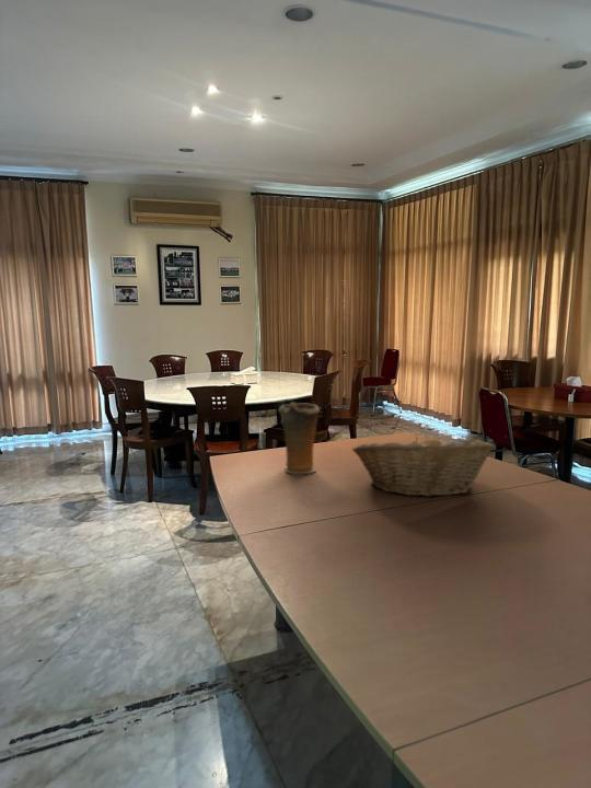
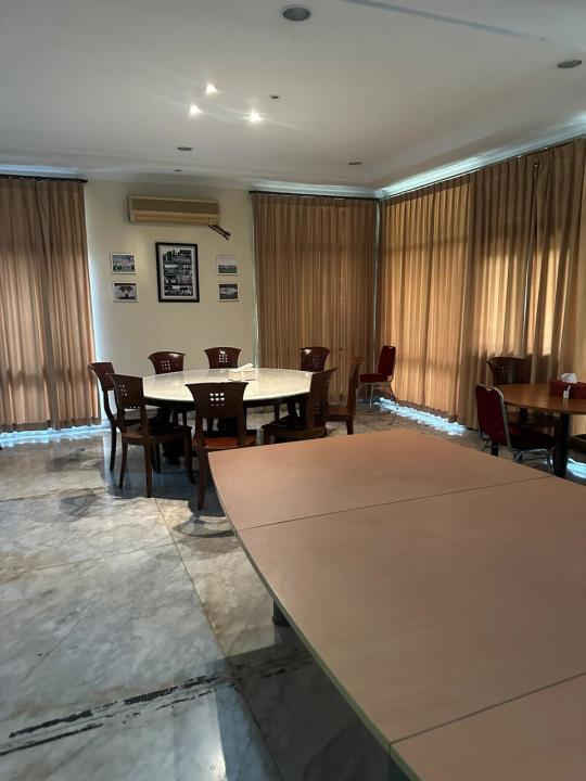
- fruit basket (421, 459)
- vase (298, 433)
